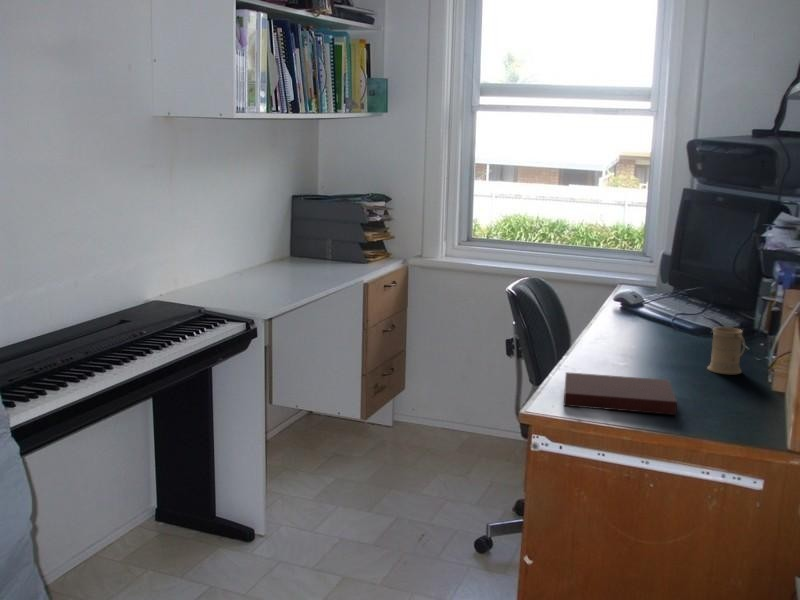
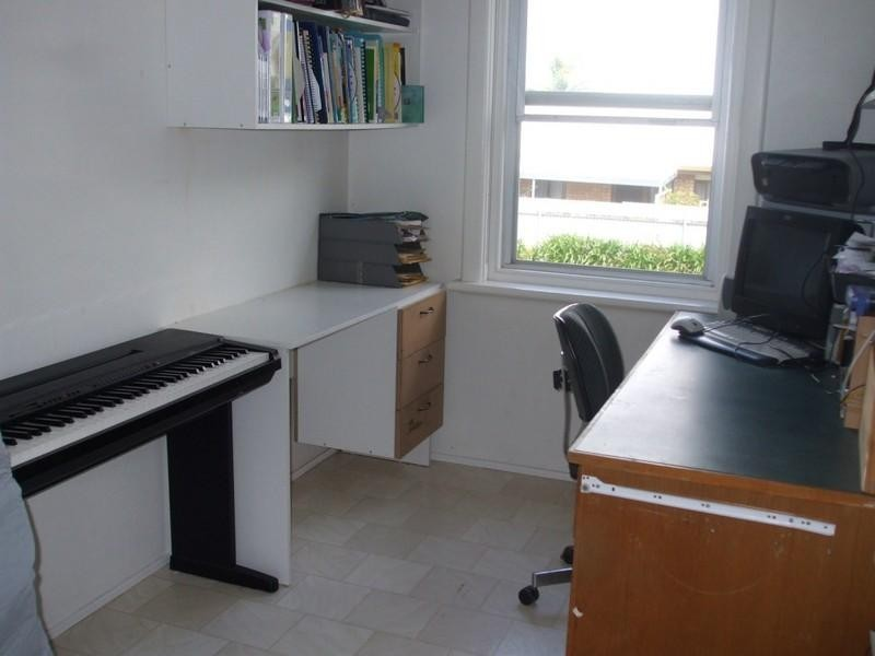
- mug (729, 351)
- notebook (617, 392)
